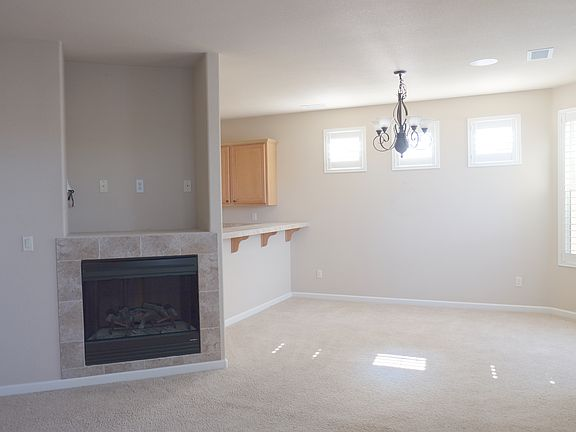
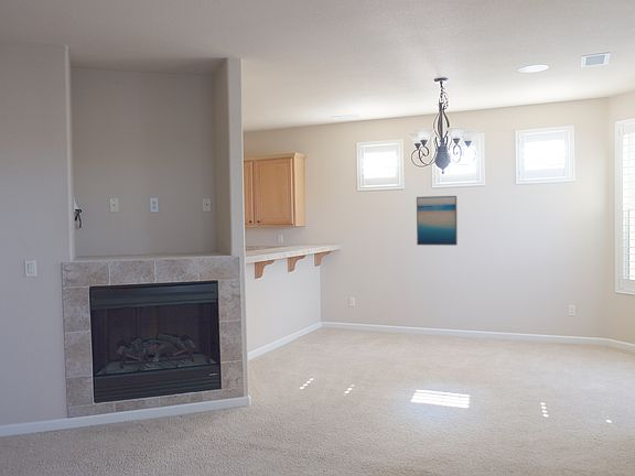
+ wall art (437, 220)
